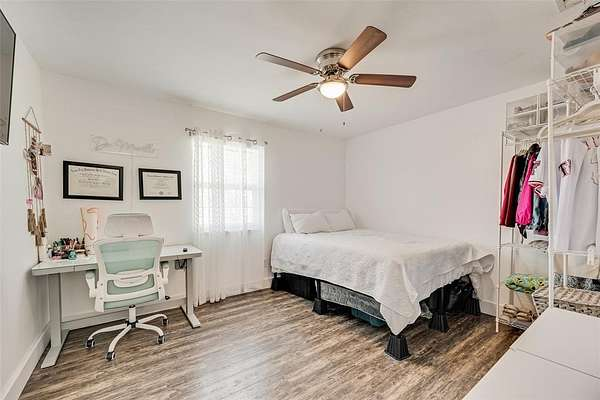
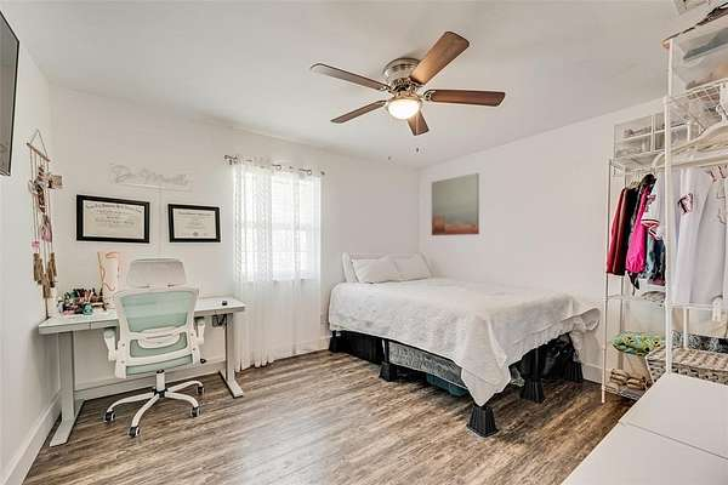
+ wall art (453, 206)
